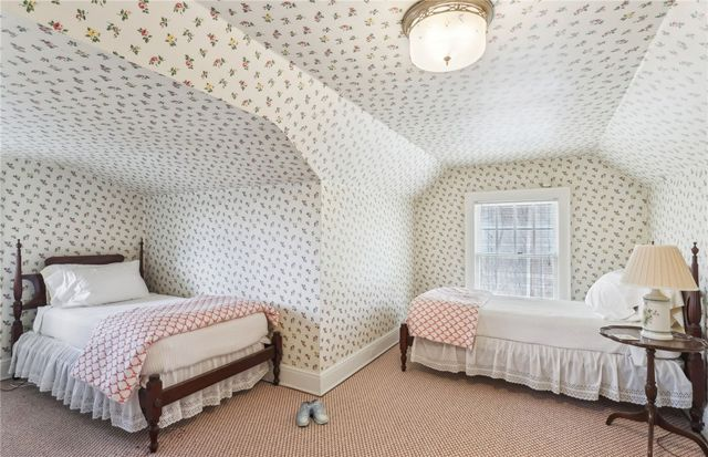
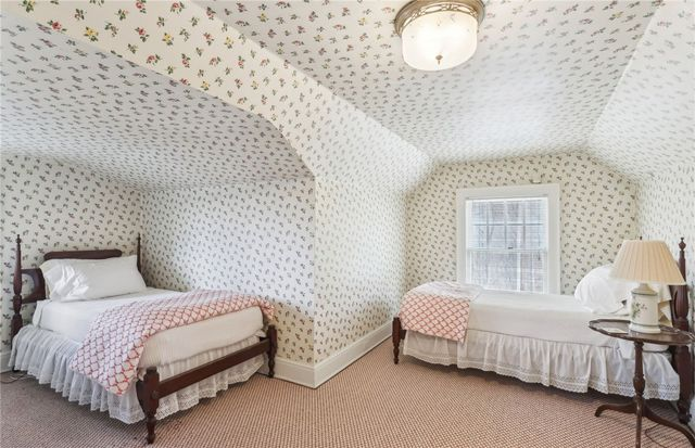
- shoe (312, 411)
